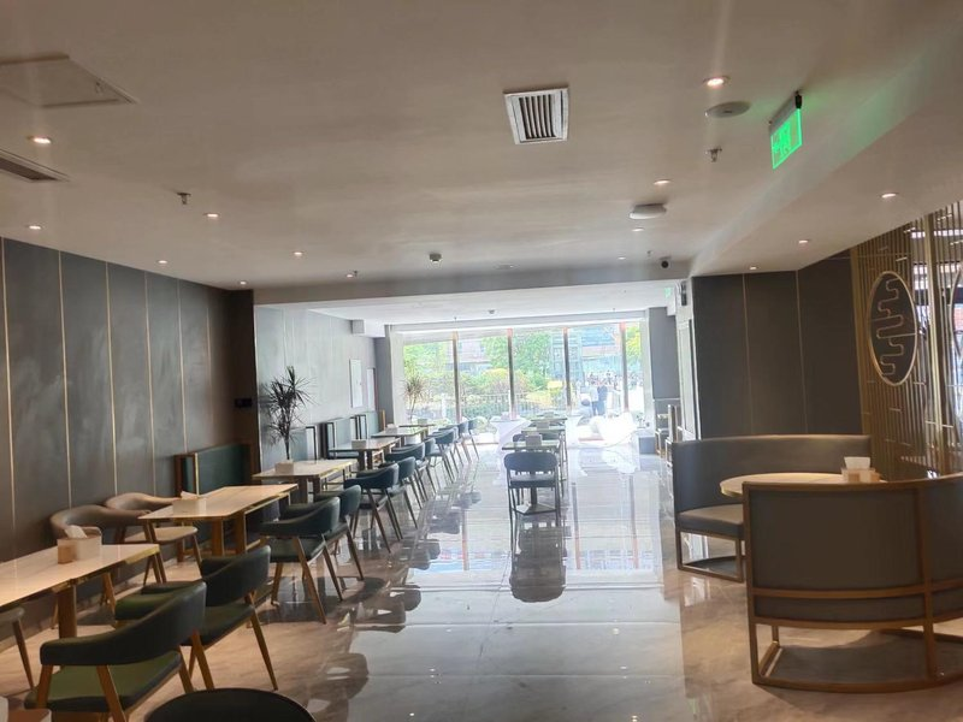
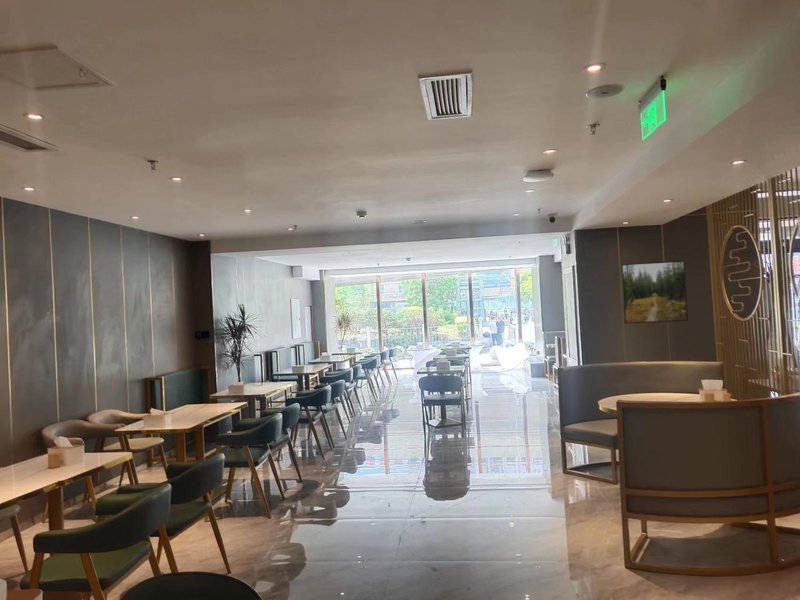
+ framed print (654, 292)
